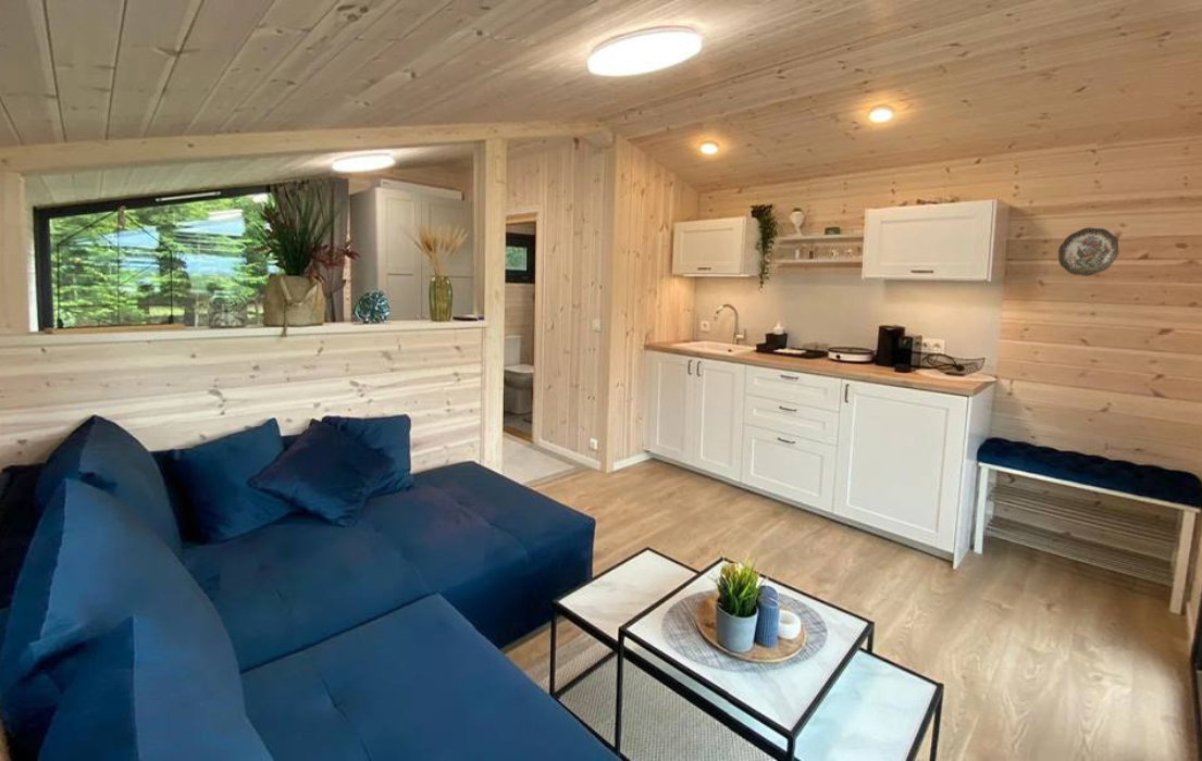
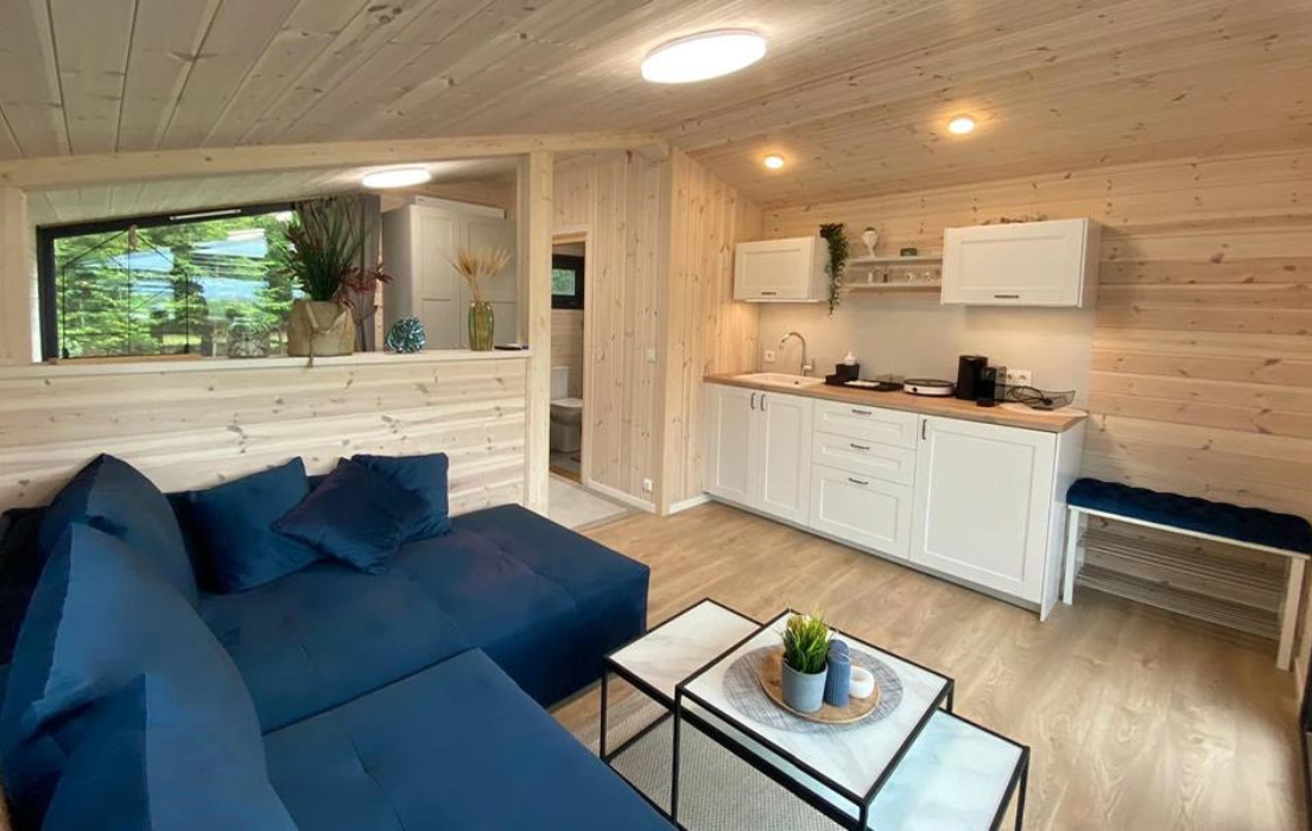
- decorative plate (1088, 251)
